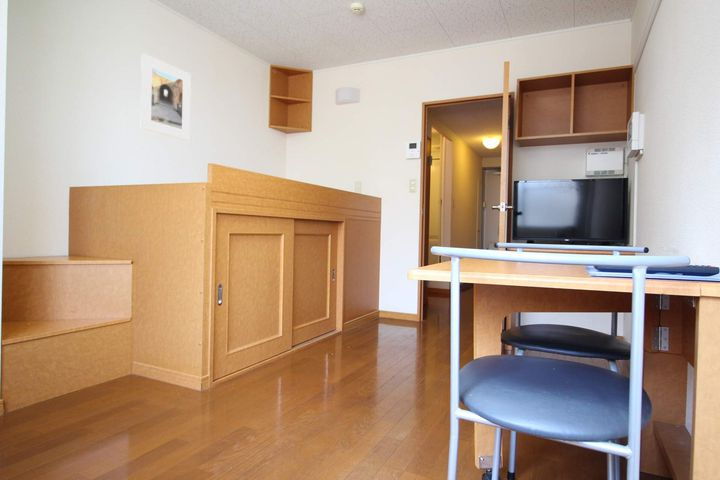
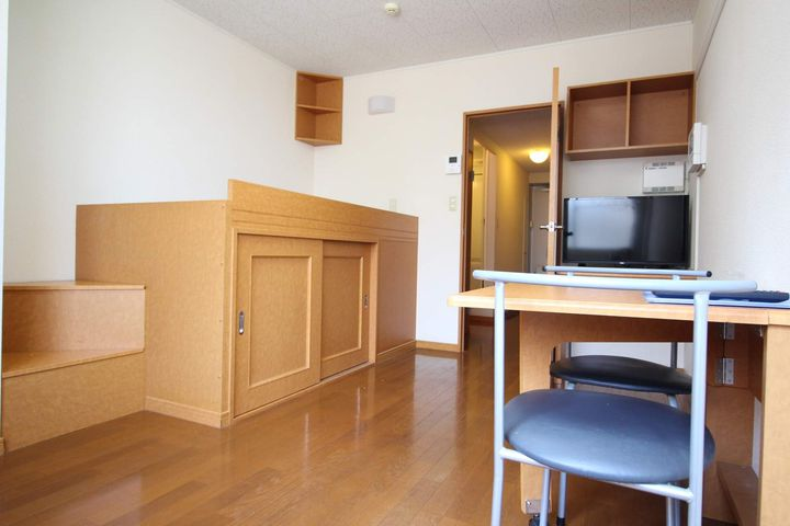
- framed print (166, 99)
